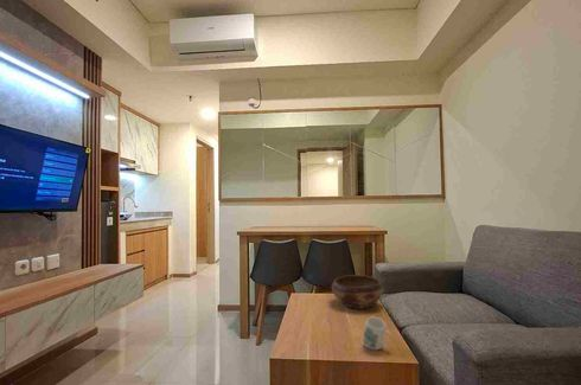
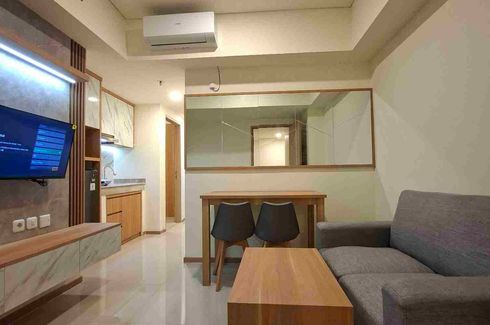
- mug (377, 333)
- decorative bowl (357, 291)
